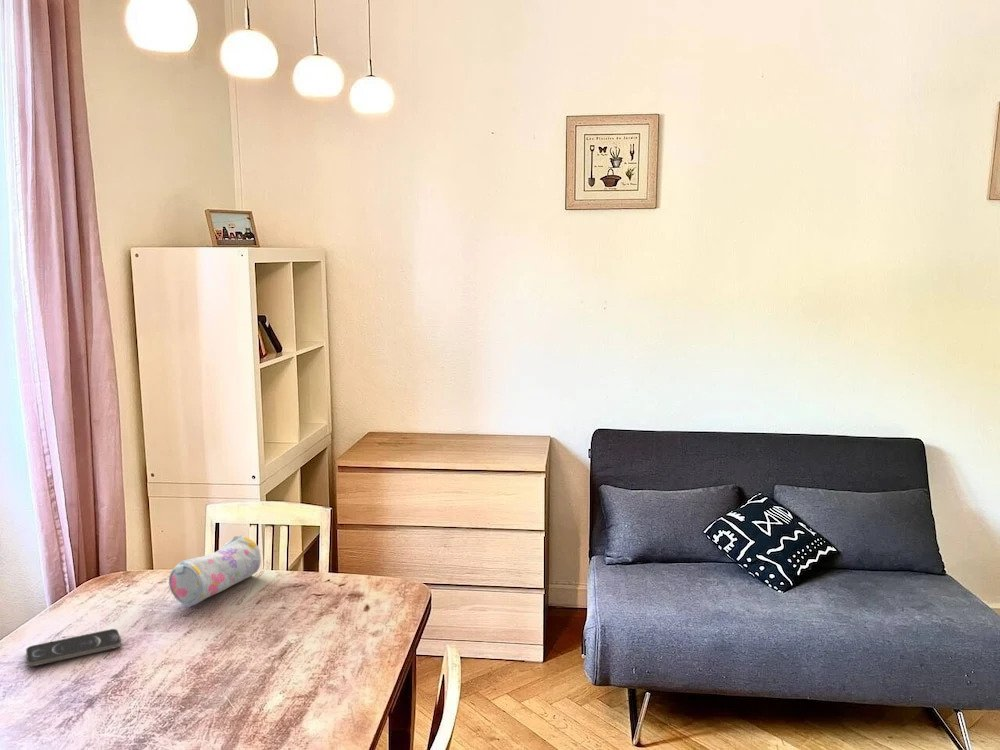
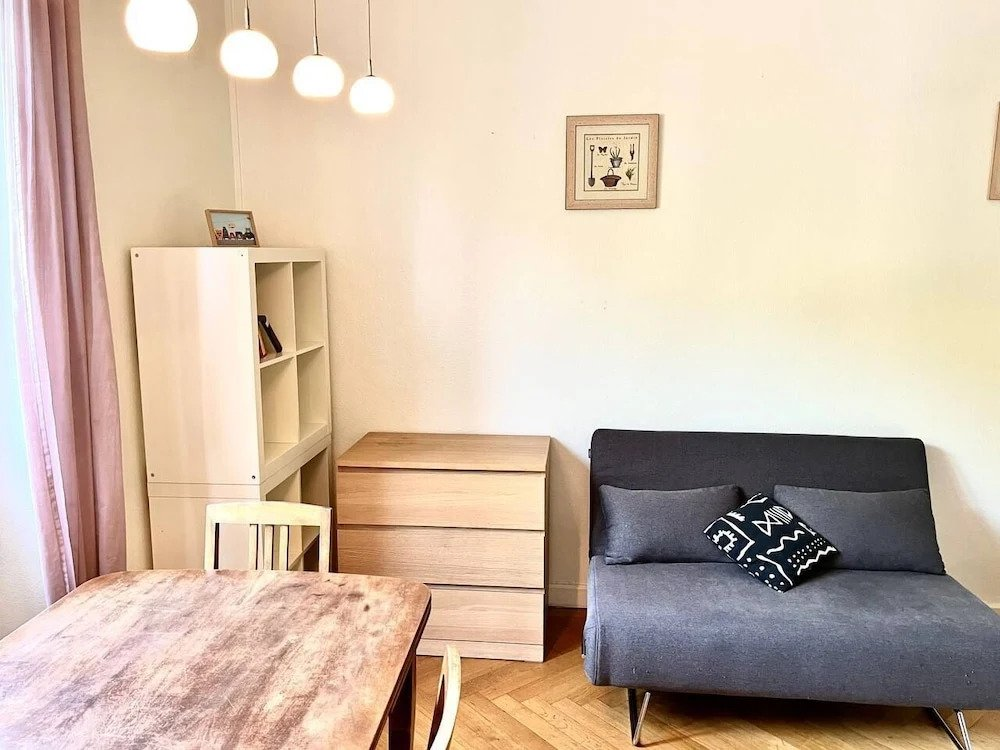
- smartphone (74, 646)
- pencil case (217, 569)
